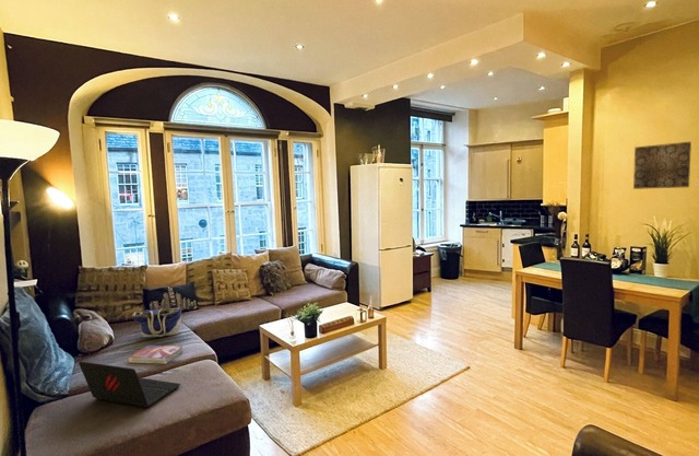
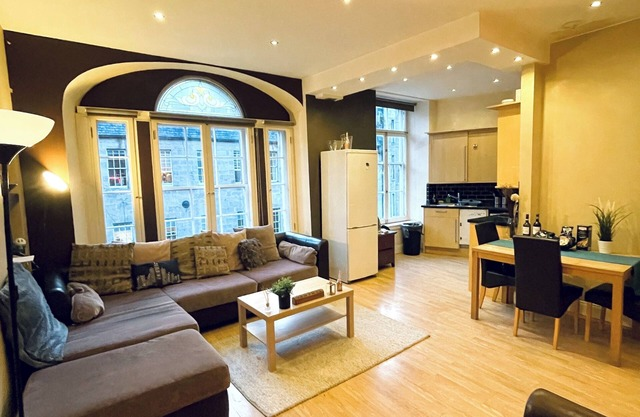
- tote bag (159, 320)
- laptop (131, 374)
- textbook (156, 354)
- wall art (661, 166)
